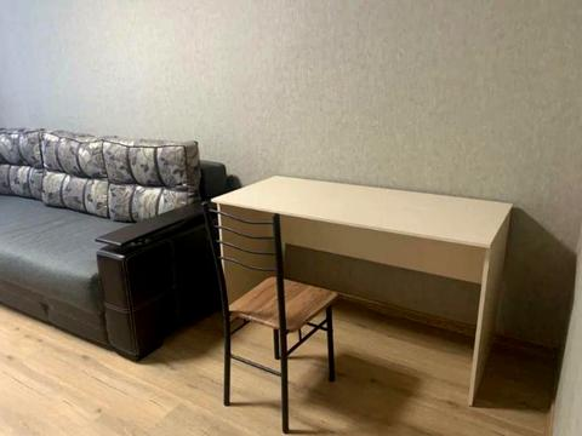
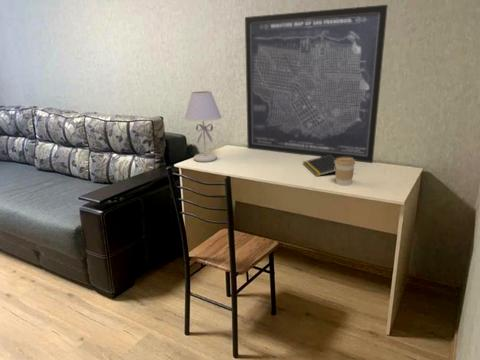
+ notepad (323, 165)
+ wall art (307, 87)
+ coffee cup (344, 170)
+ table lamp (203, 126)
